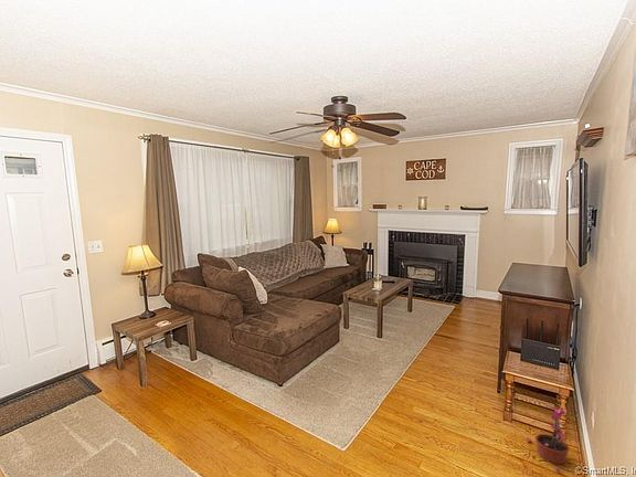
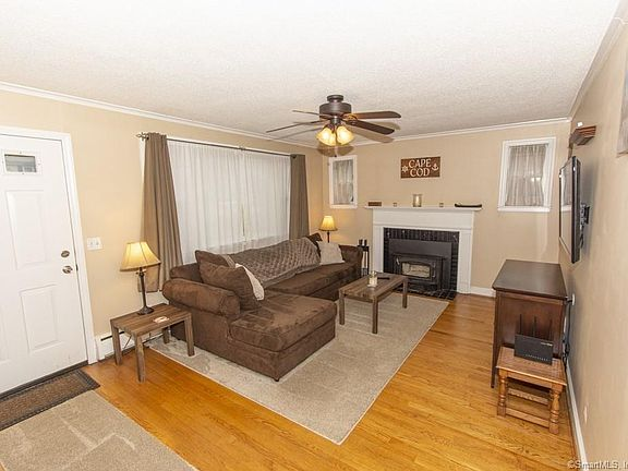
- potted plant (551, 426)
